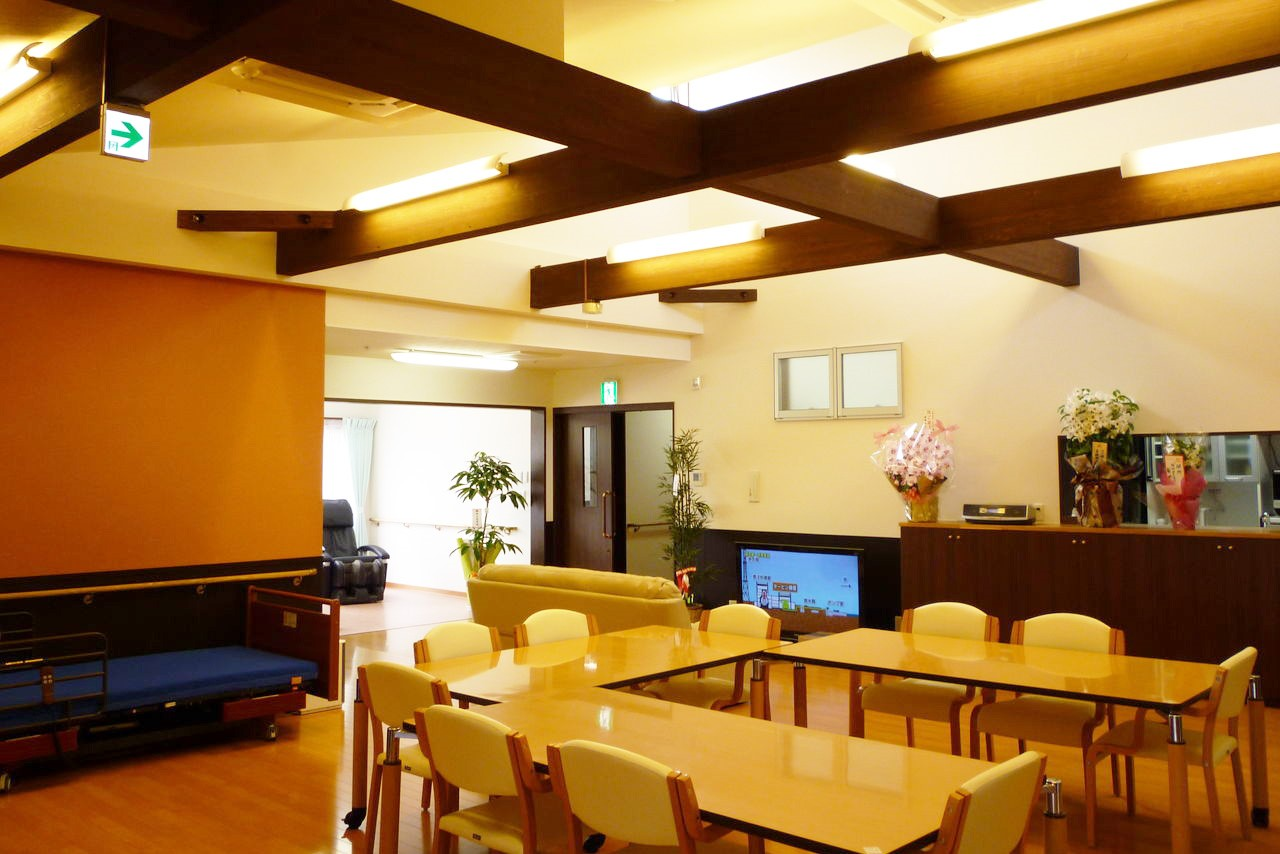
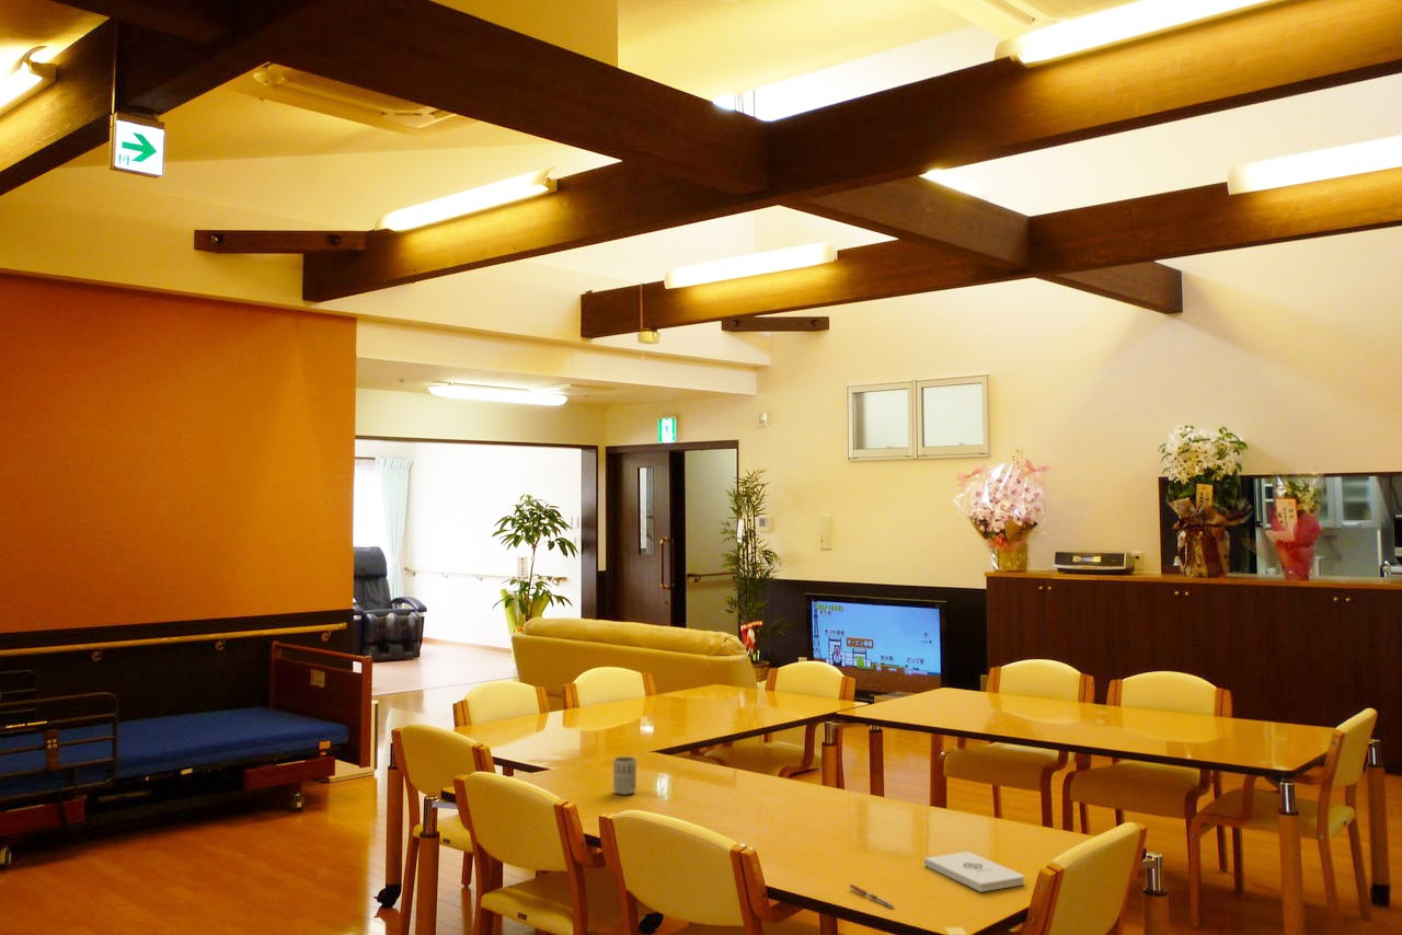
+ cup (624, 775)
+ pen (871, 894)
+ notepad (974, 870)
